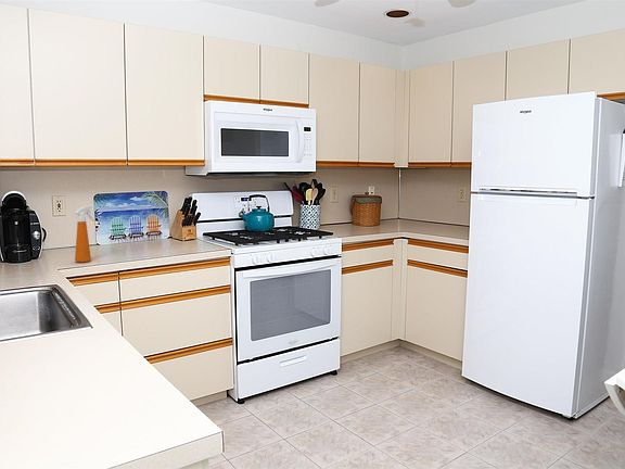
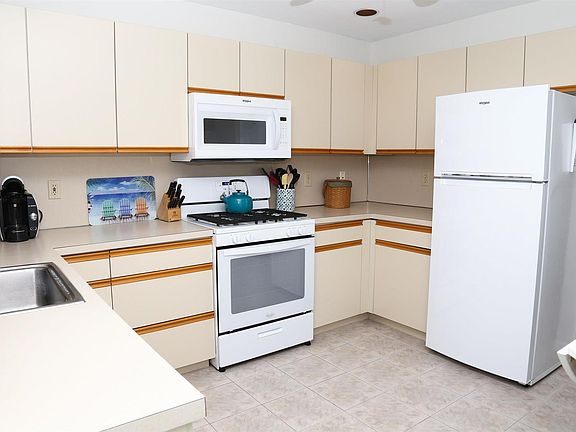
- spray bottle (85, 232)
